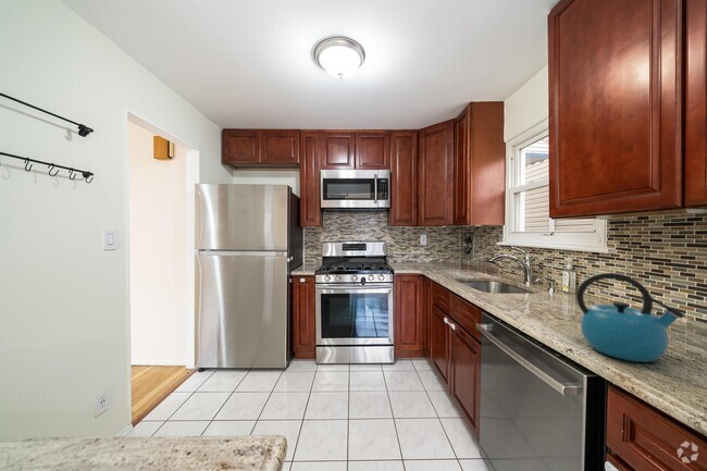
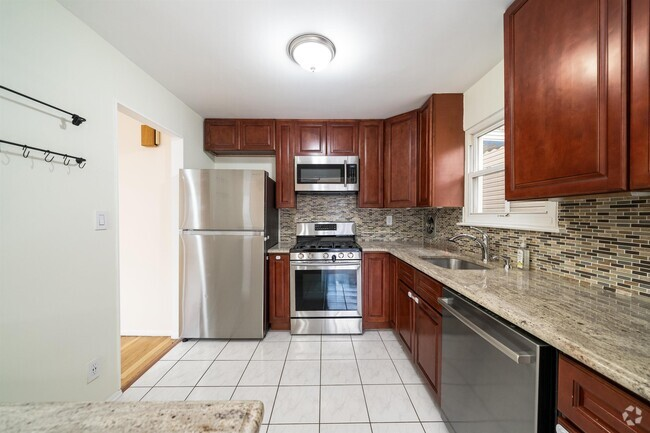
- kettle (625, 313)
